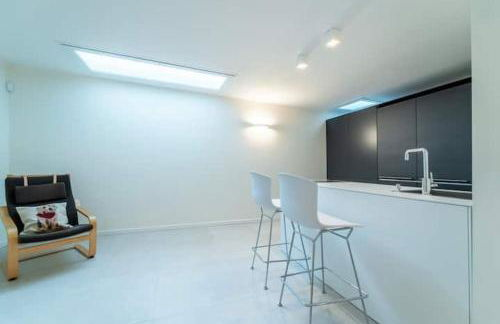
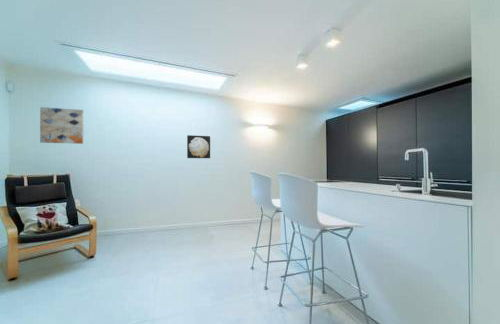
+ wall art (62, 125)
+ wall art (198, 147)
